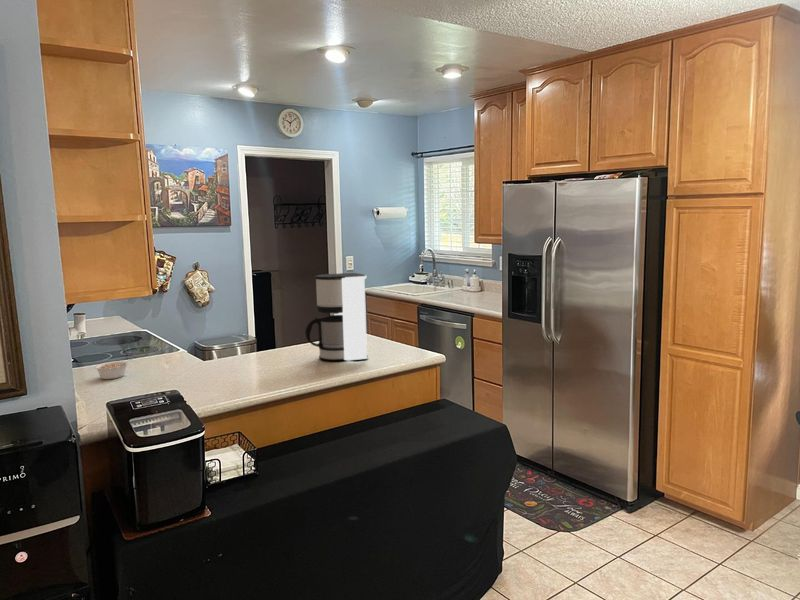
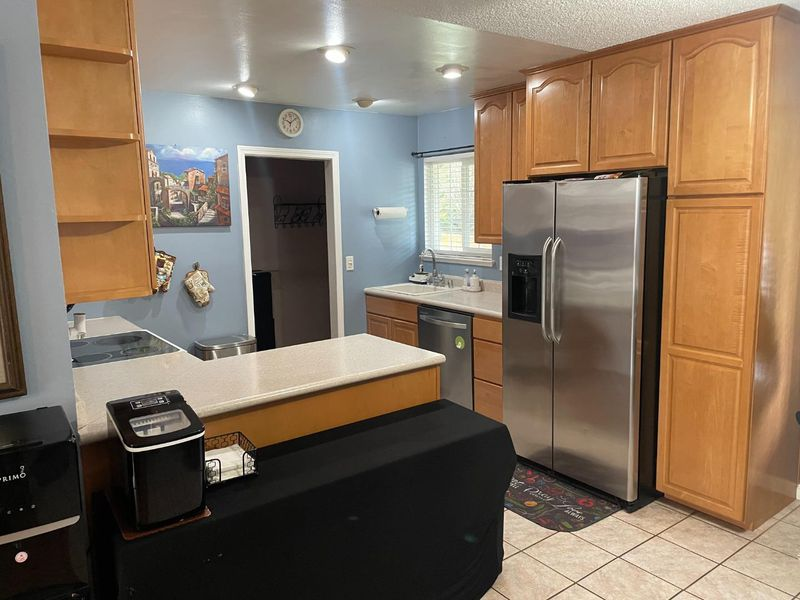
- coffee maker (334, 316)
- legume (112, 369)
